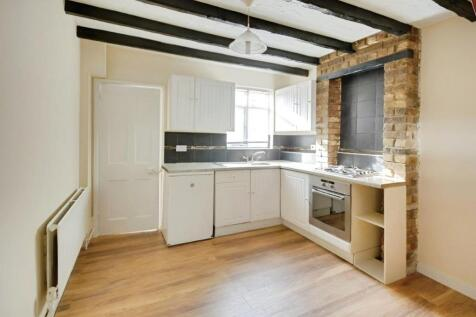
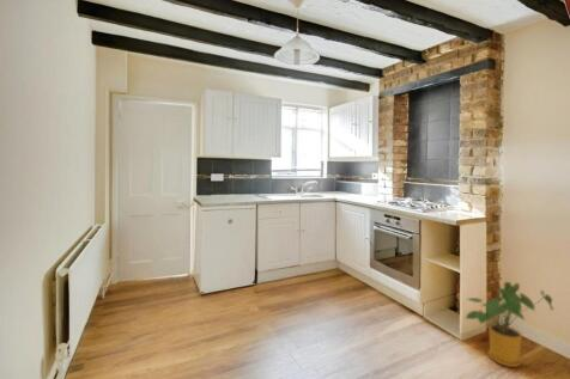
+ house plant (504, 322)
